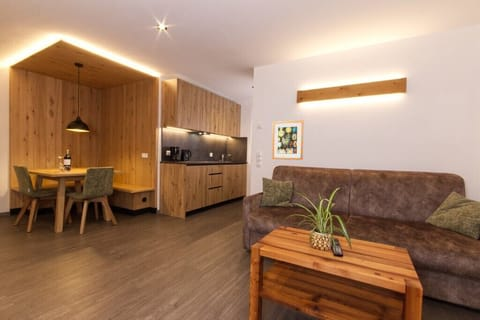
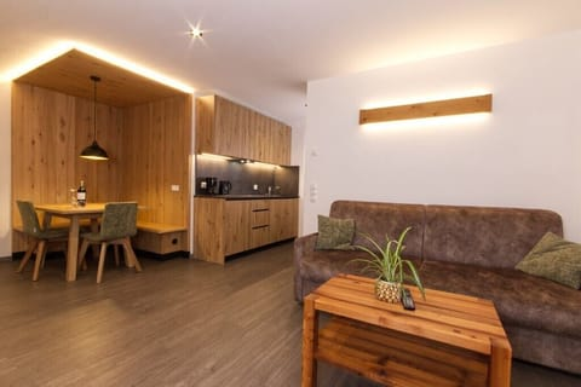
- wall art (287, 140)
